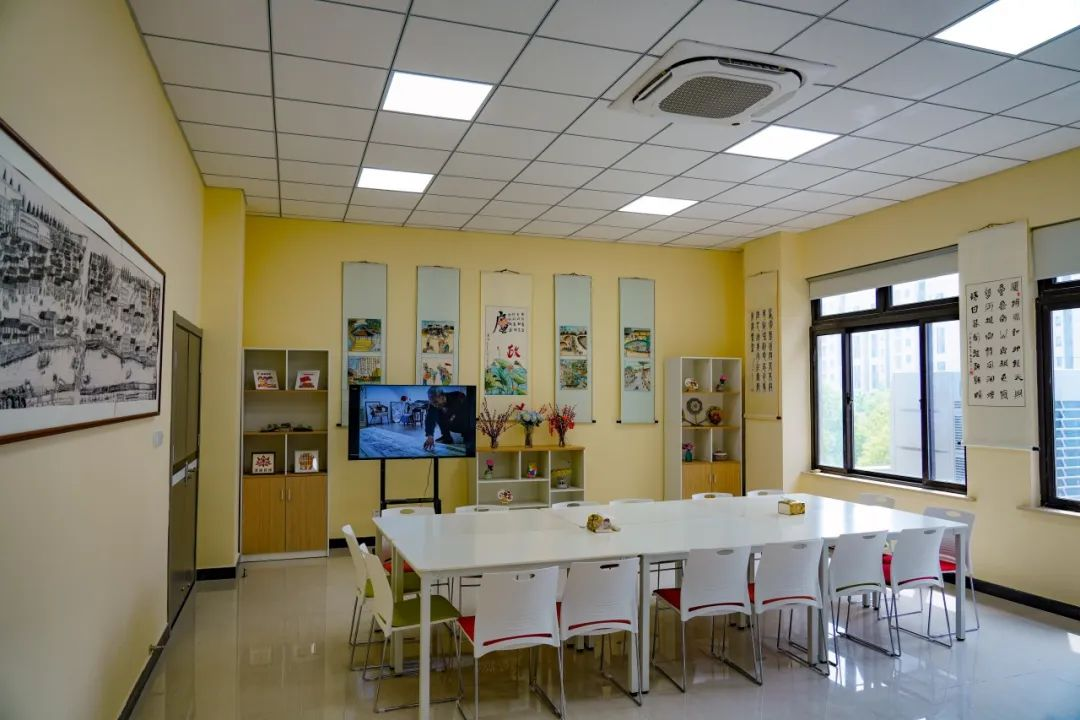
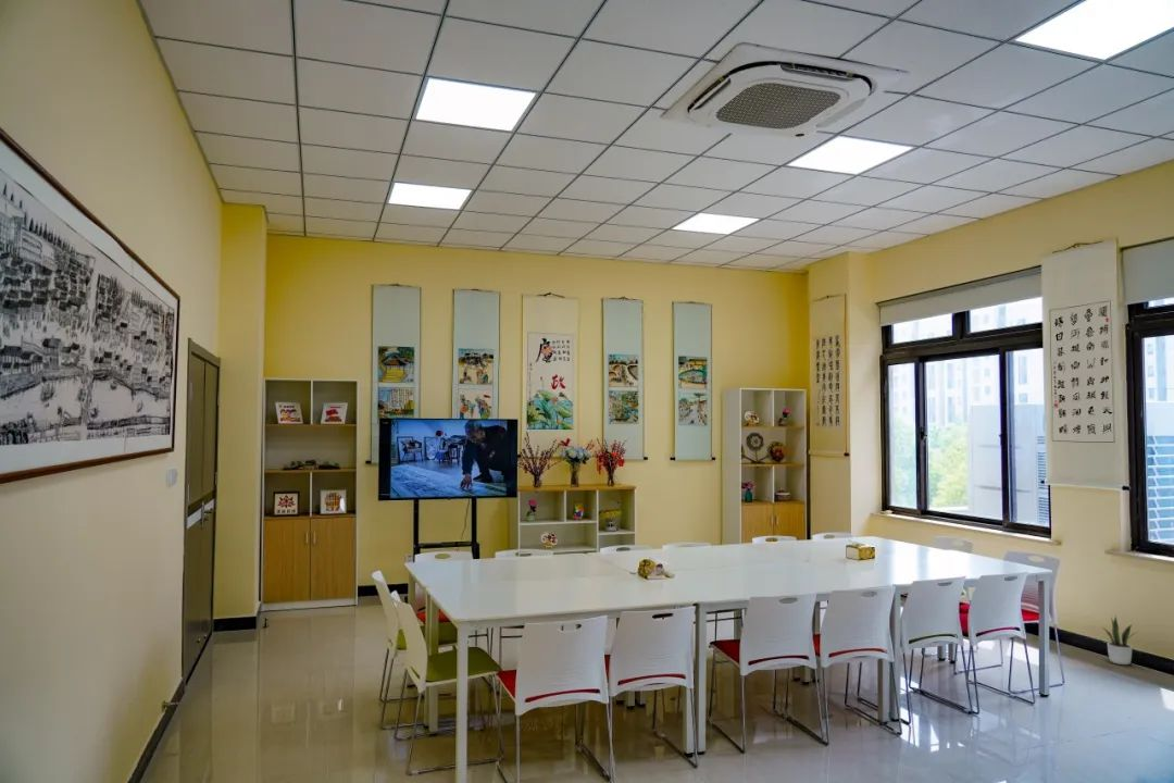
+ potted plant (1119, 638)
